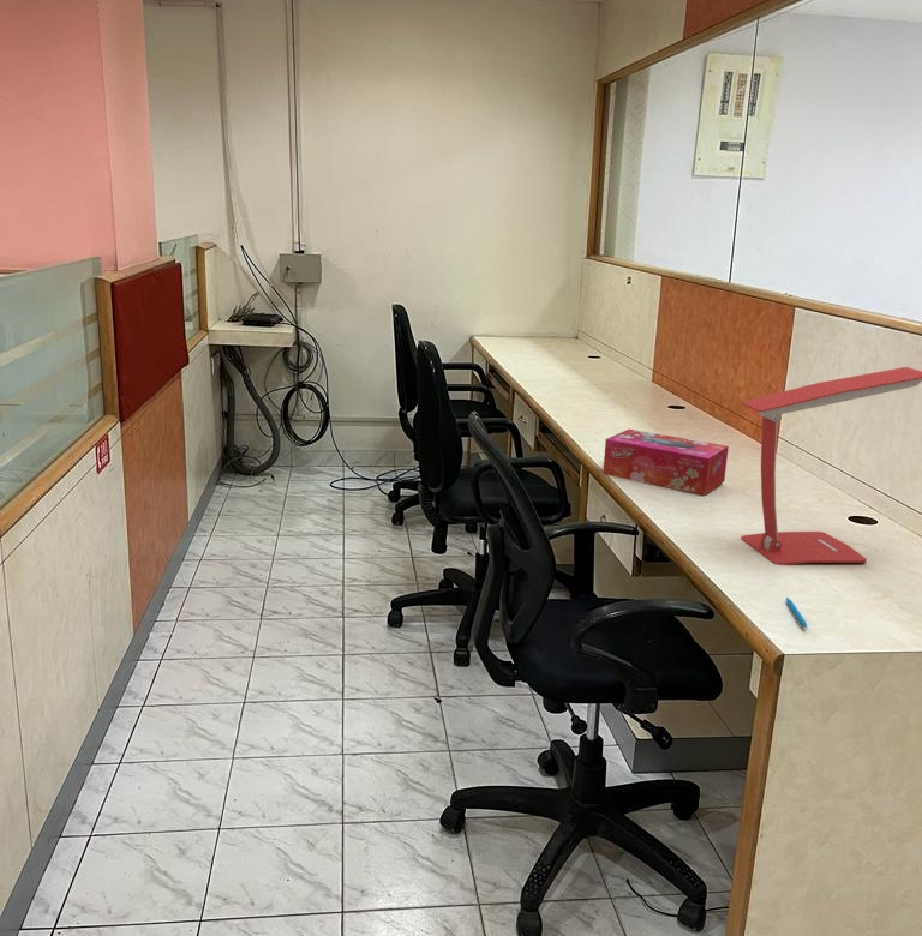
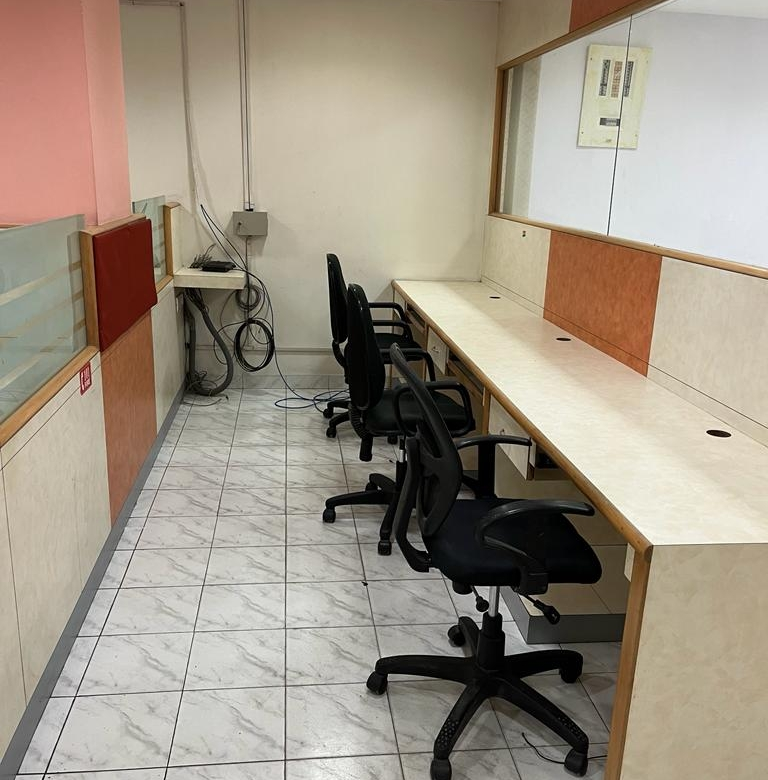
- tissue box (664, 460)
- pen (796, 611)
- desk lamp (774, 462)
